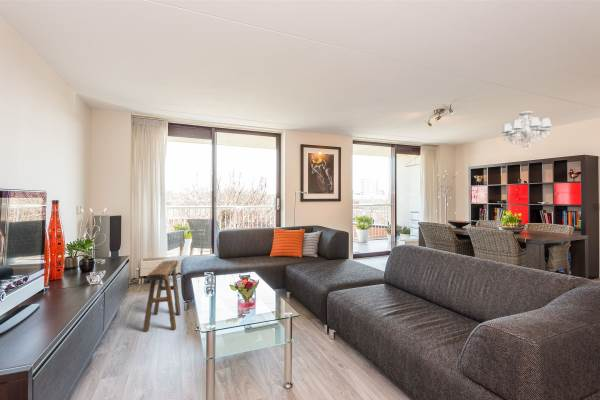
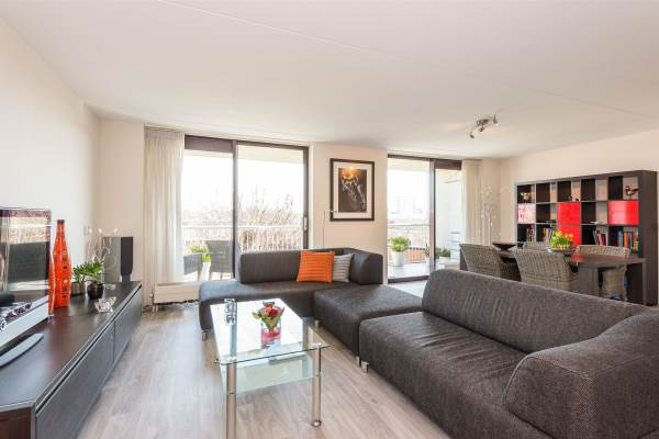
- stool (166, 293)
- chandelier (525, 132)
